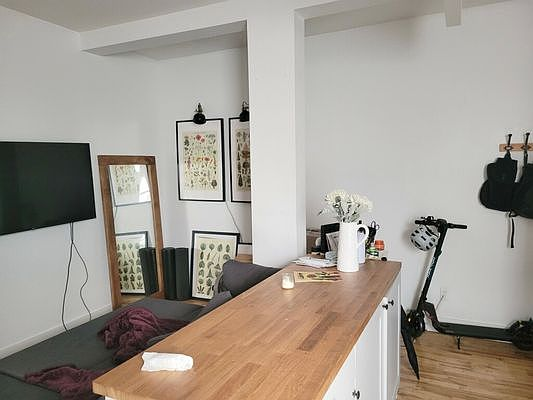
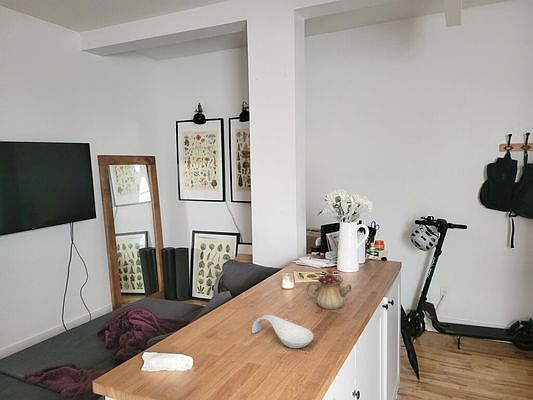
+ spoon rest (281, 330)
+ teapot (328, 287)
